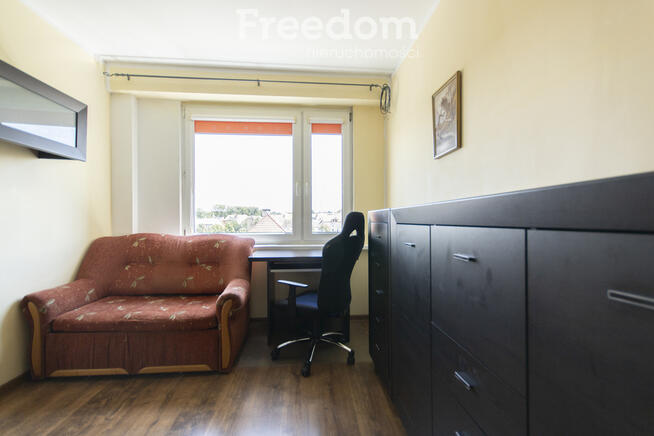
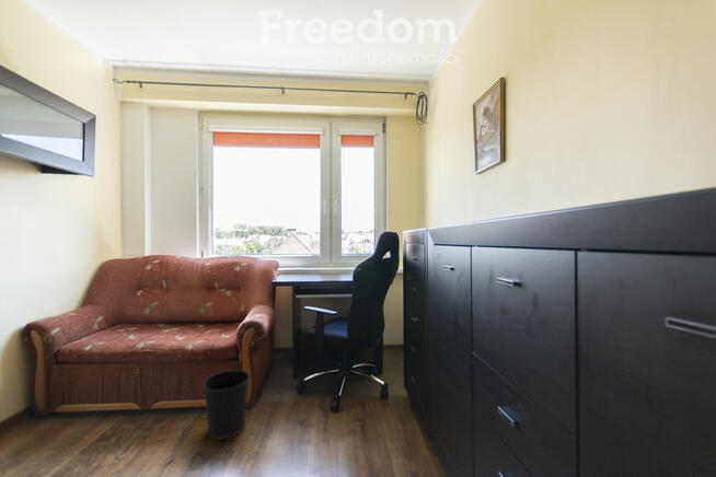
+ wastebasket (227, 403)
